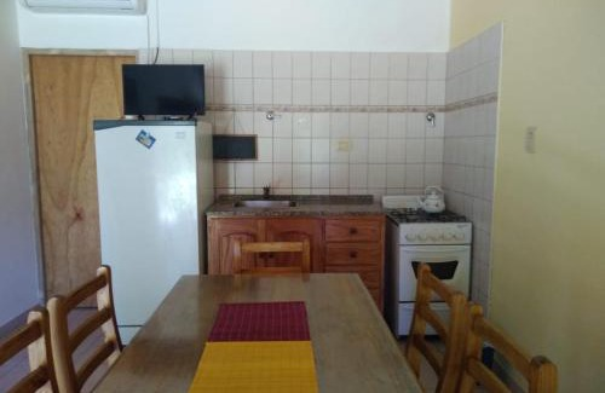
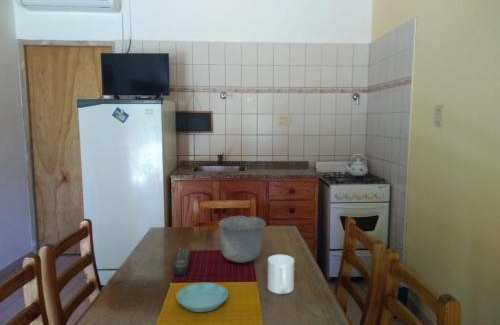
+ saucer (202, 298)
+ cup (242, 241)
+ mug (281, 276)
+ remote control (182, 259)
